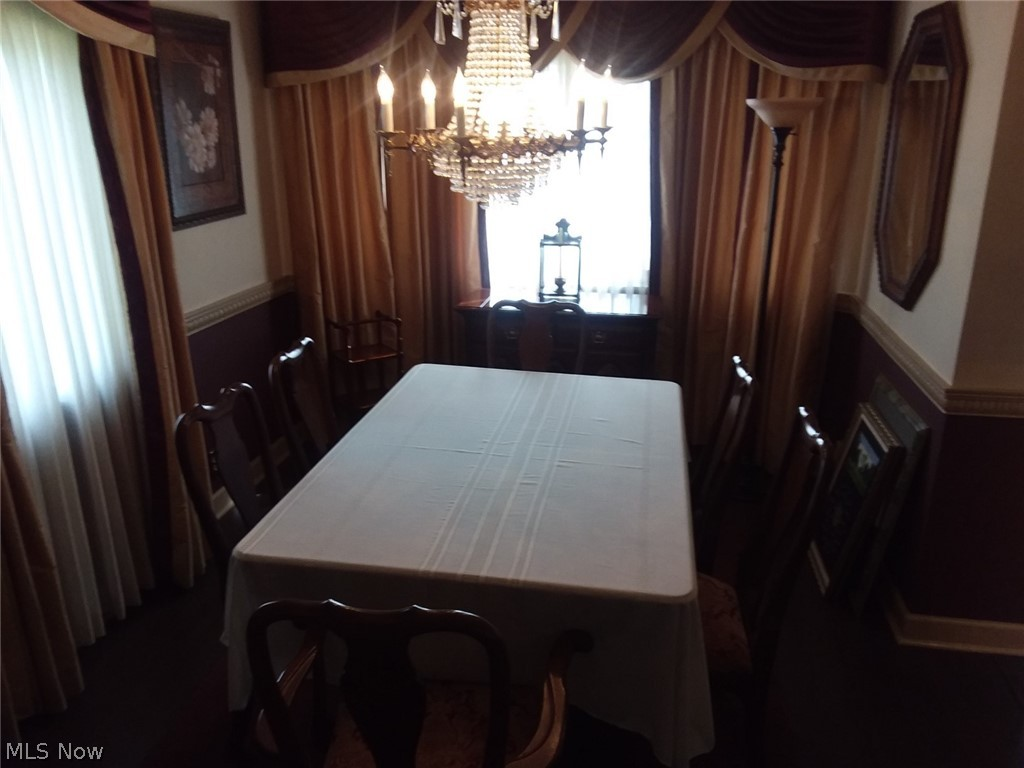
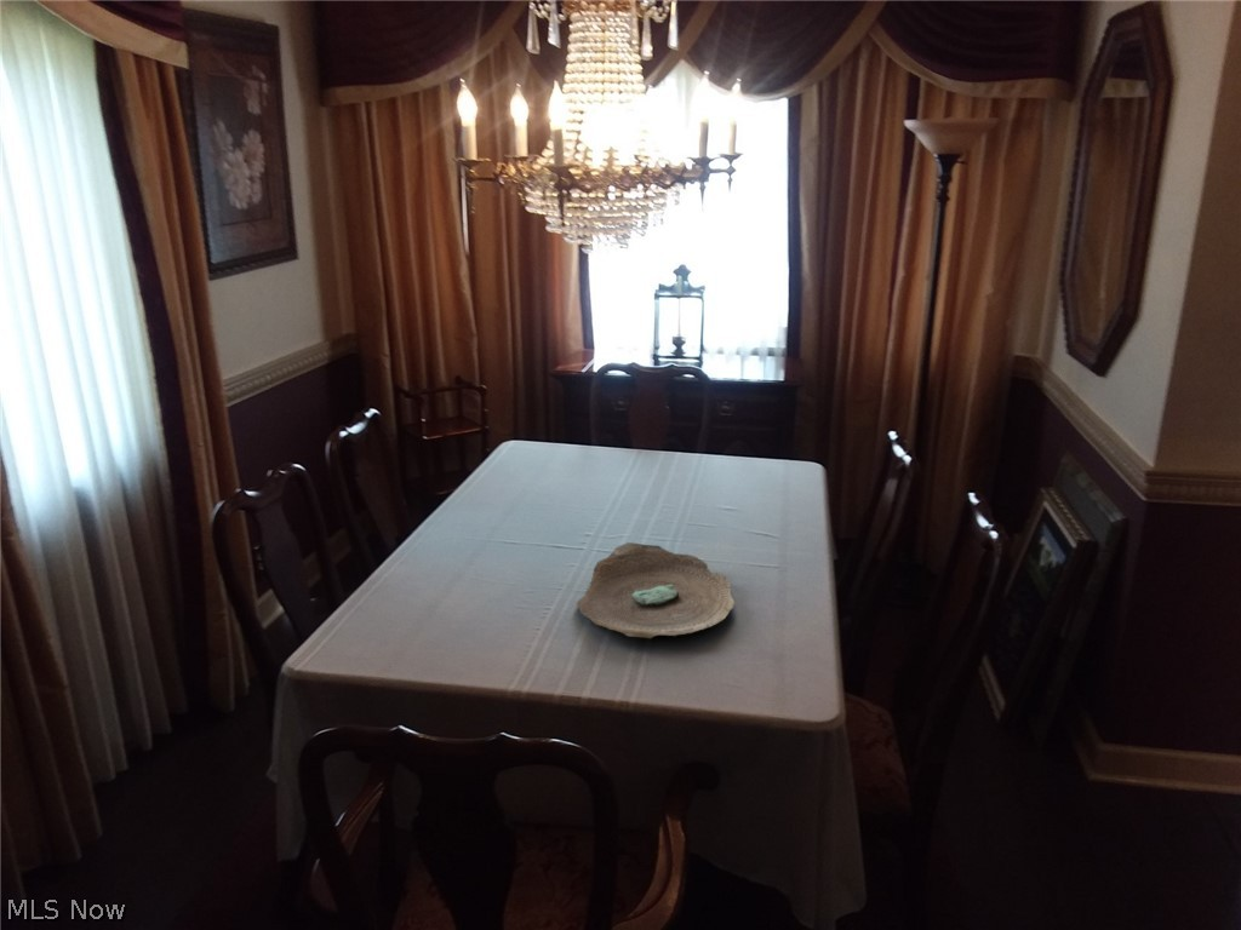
+ decorative bowl (654, 587)
